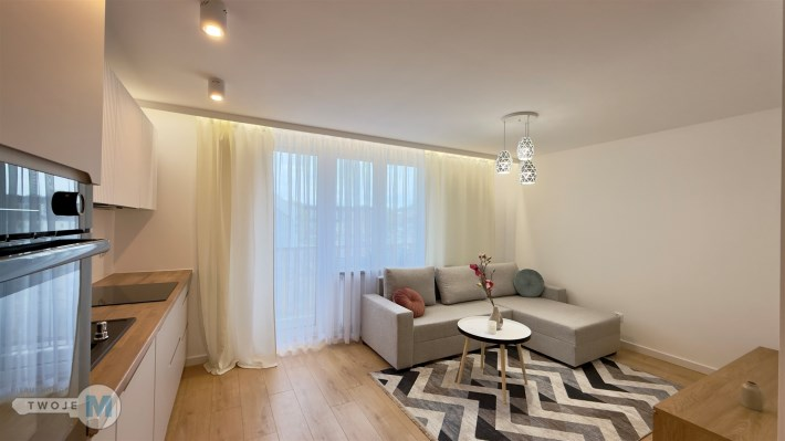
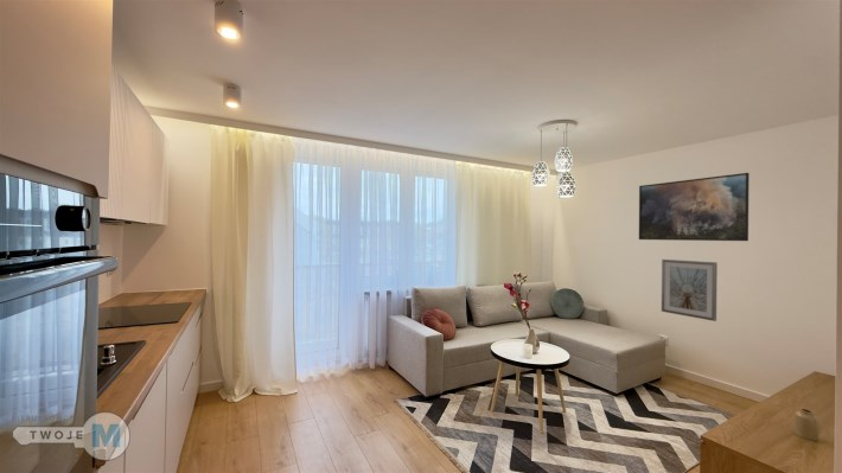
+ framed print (687, 210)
+ picture frame (687, 288)
